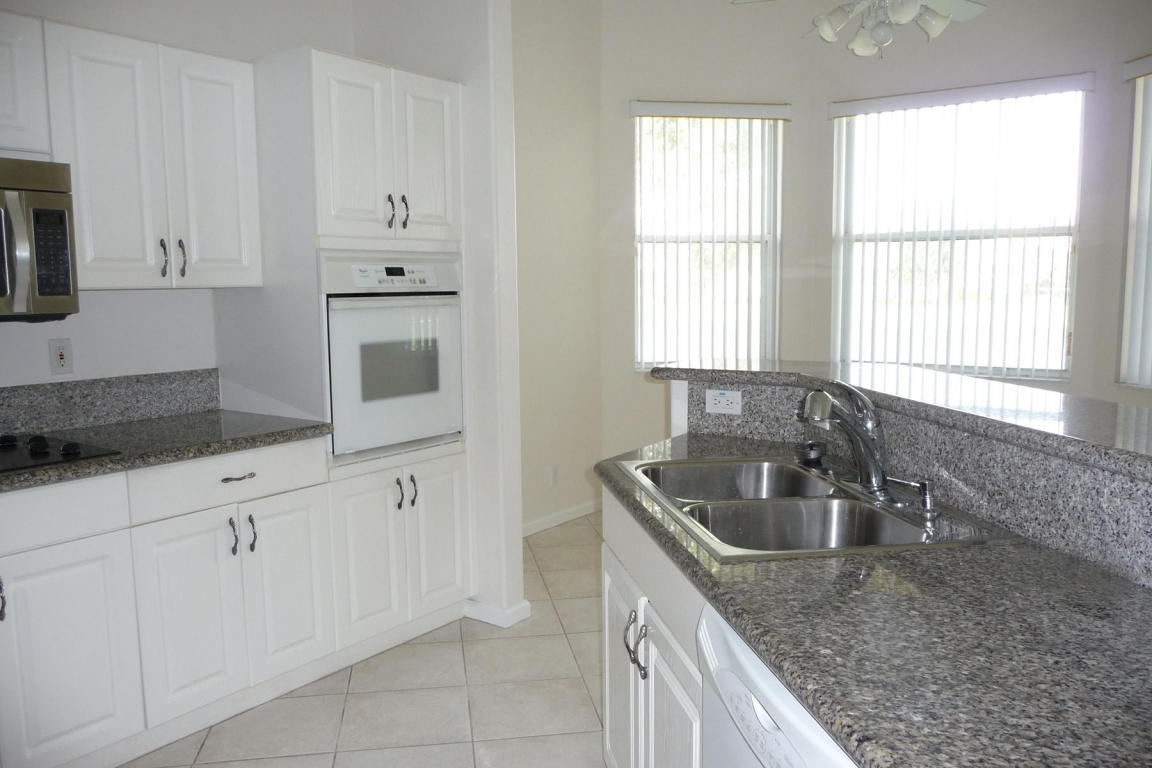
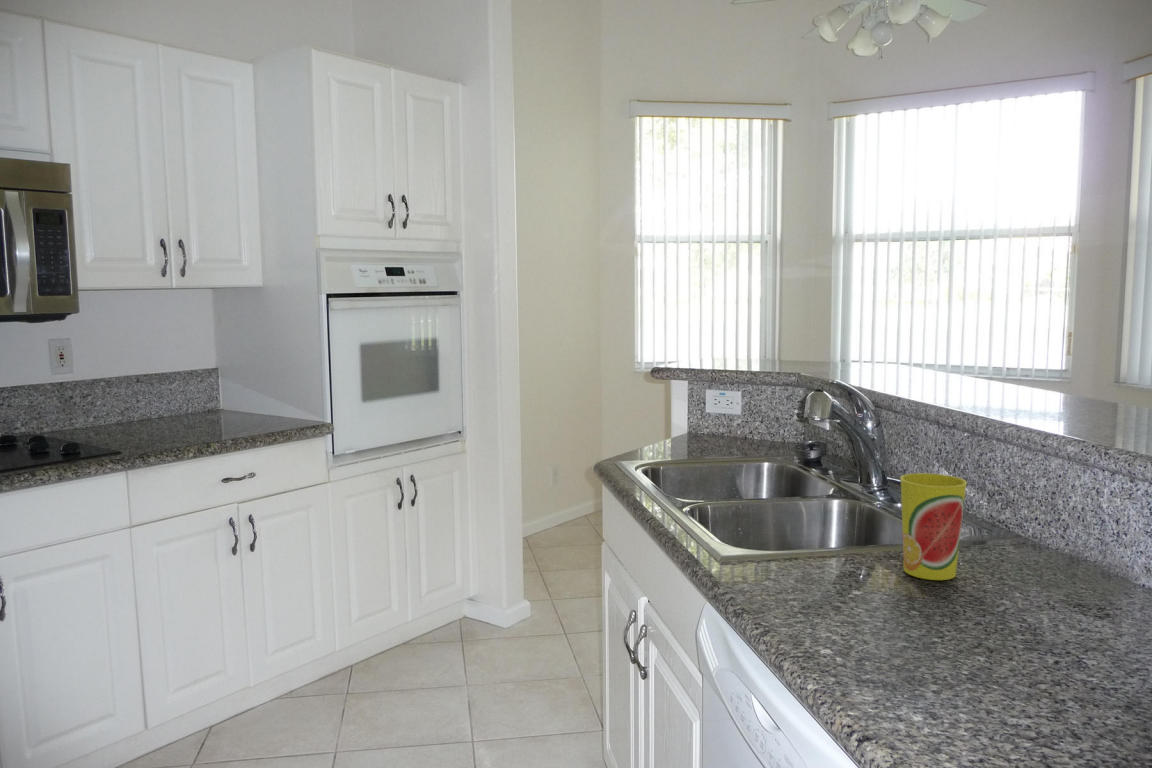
+ cup (931, 526)
